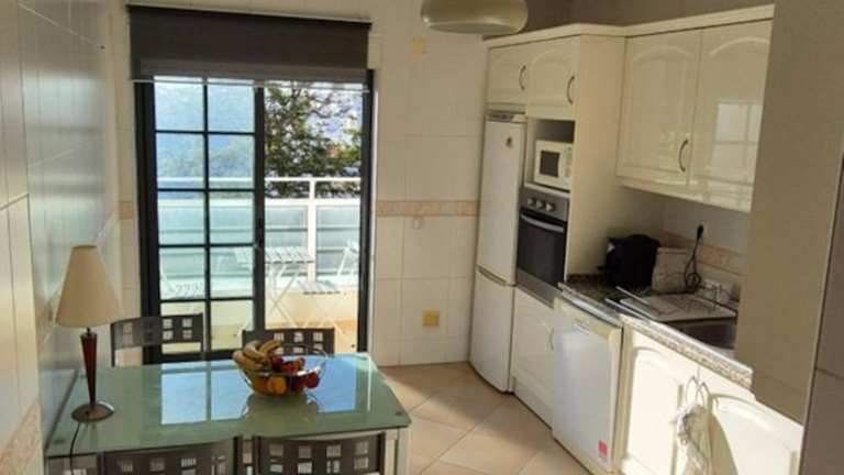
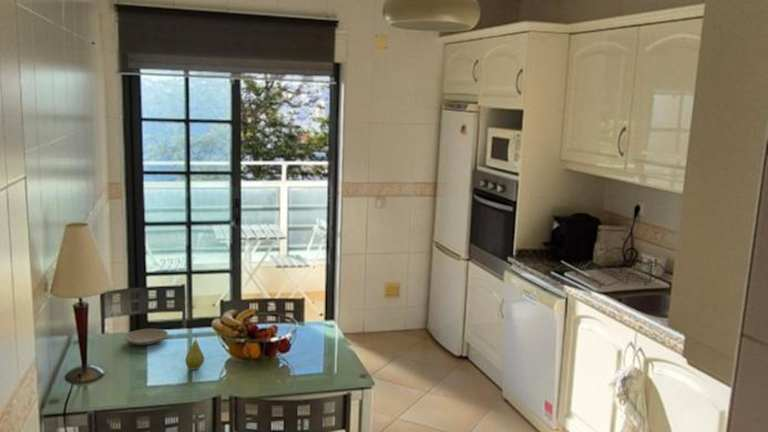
+ fruit (194, 353)
+ plate (146, 338)
